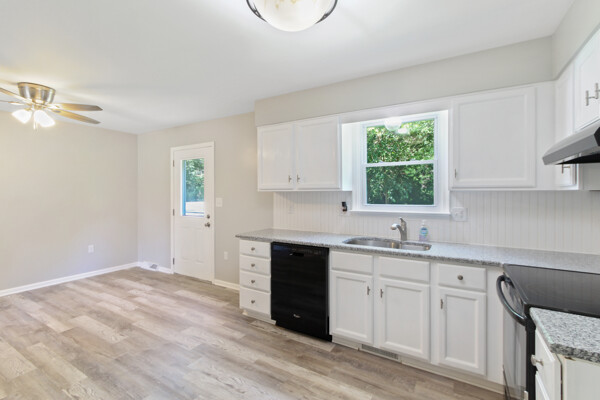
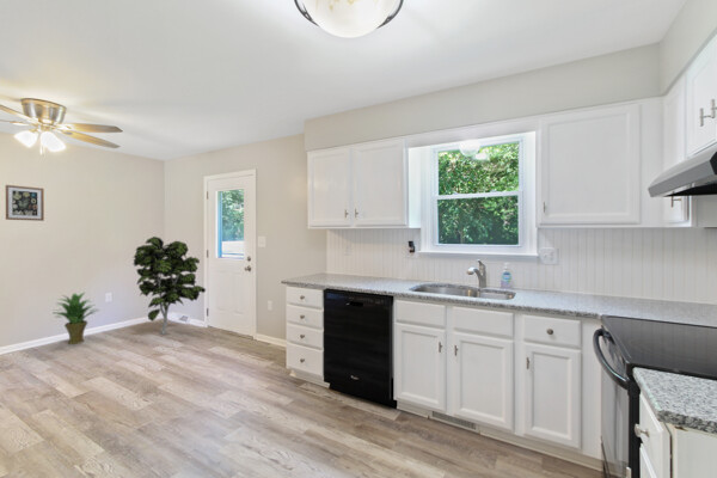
+ potted plant (75, 317)
+ wall art (25, 203)
+ indoor plant (168, 284)
